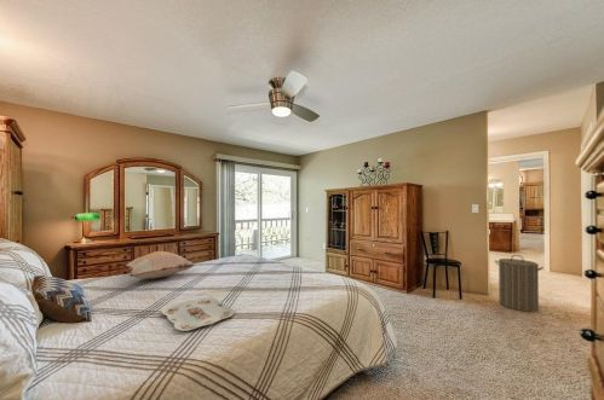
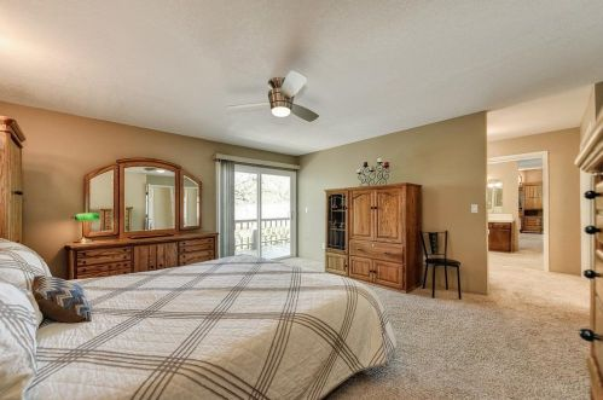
- decorative pillow (156, 263)
- serving tray (197, 312)
- laundry hamper (517, 279)
